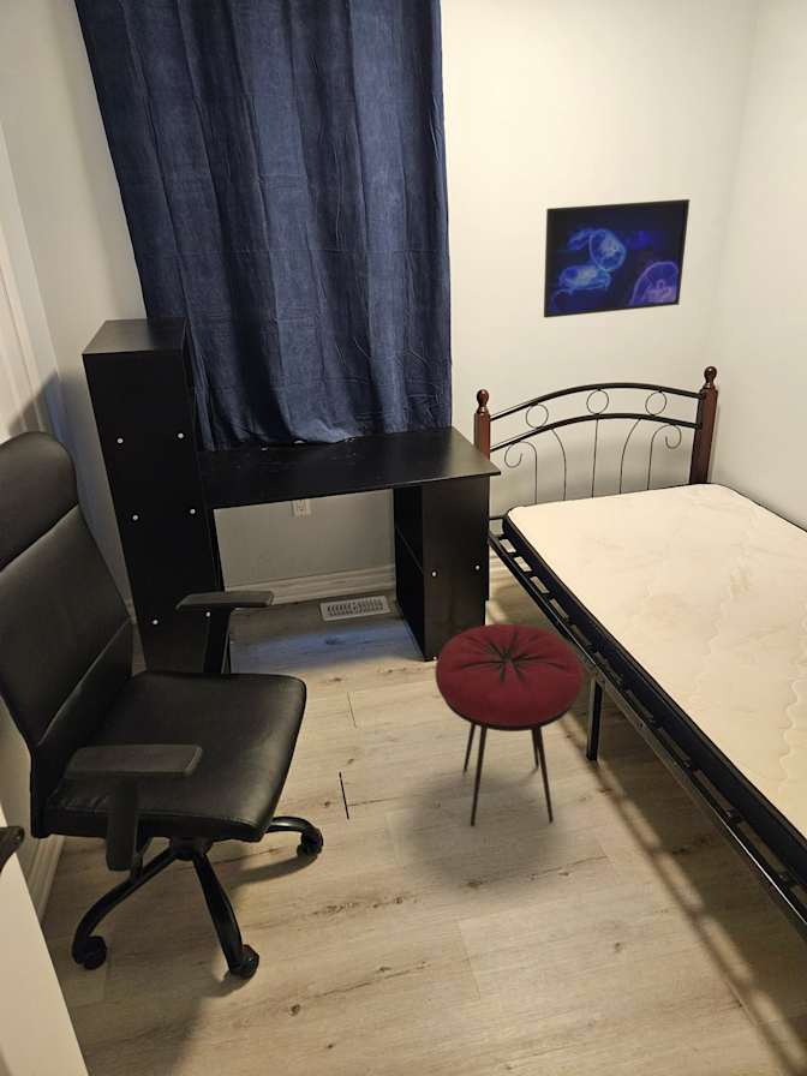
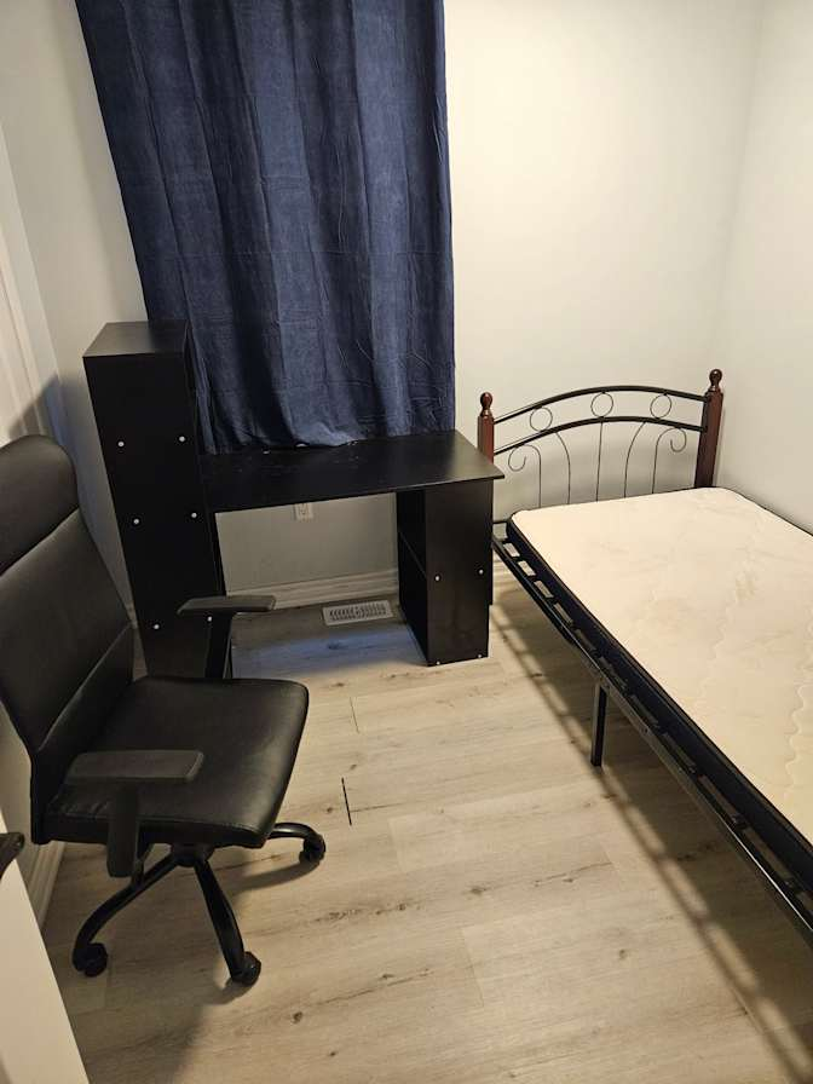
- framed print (615, 258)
- stool (507, 725)
